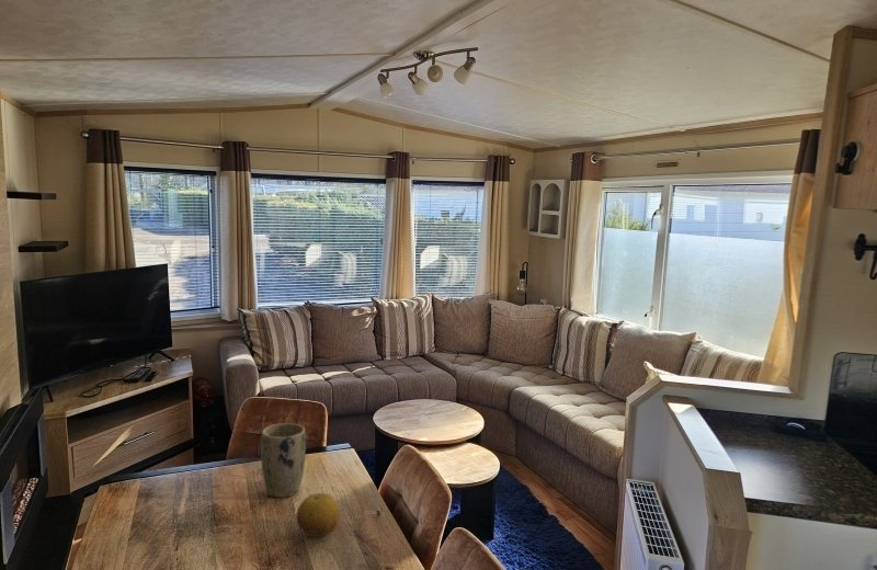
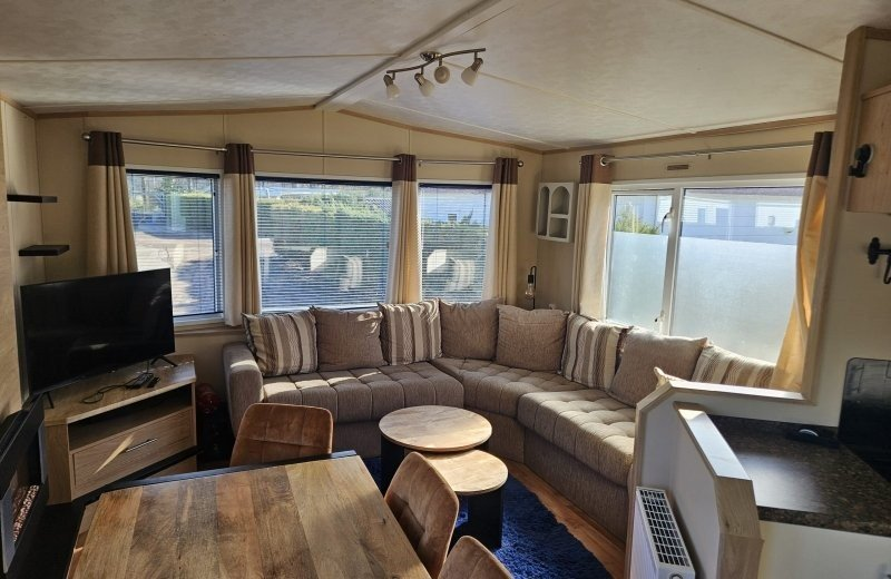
- fruit (318, 514)
- plant pot (283, 460)
